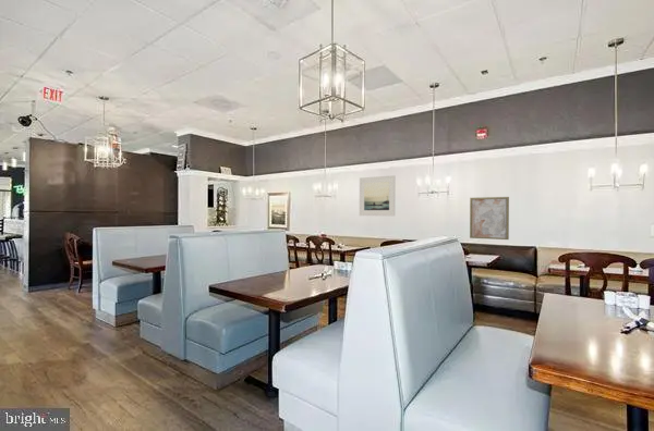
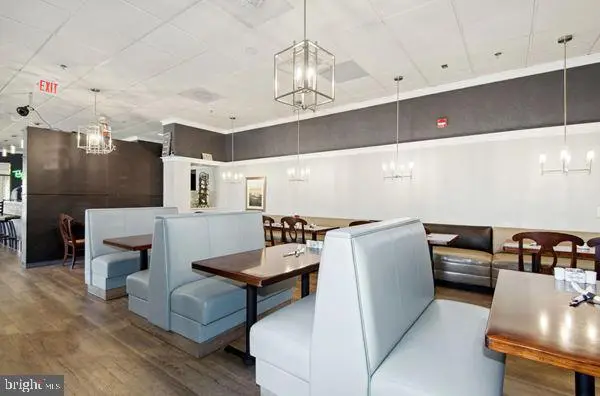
- wall art (488, 218)
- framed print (376, 196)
